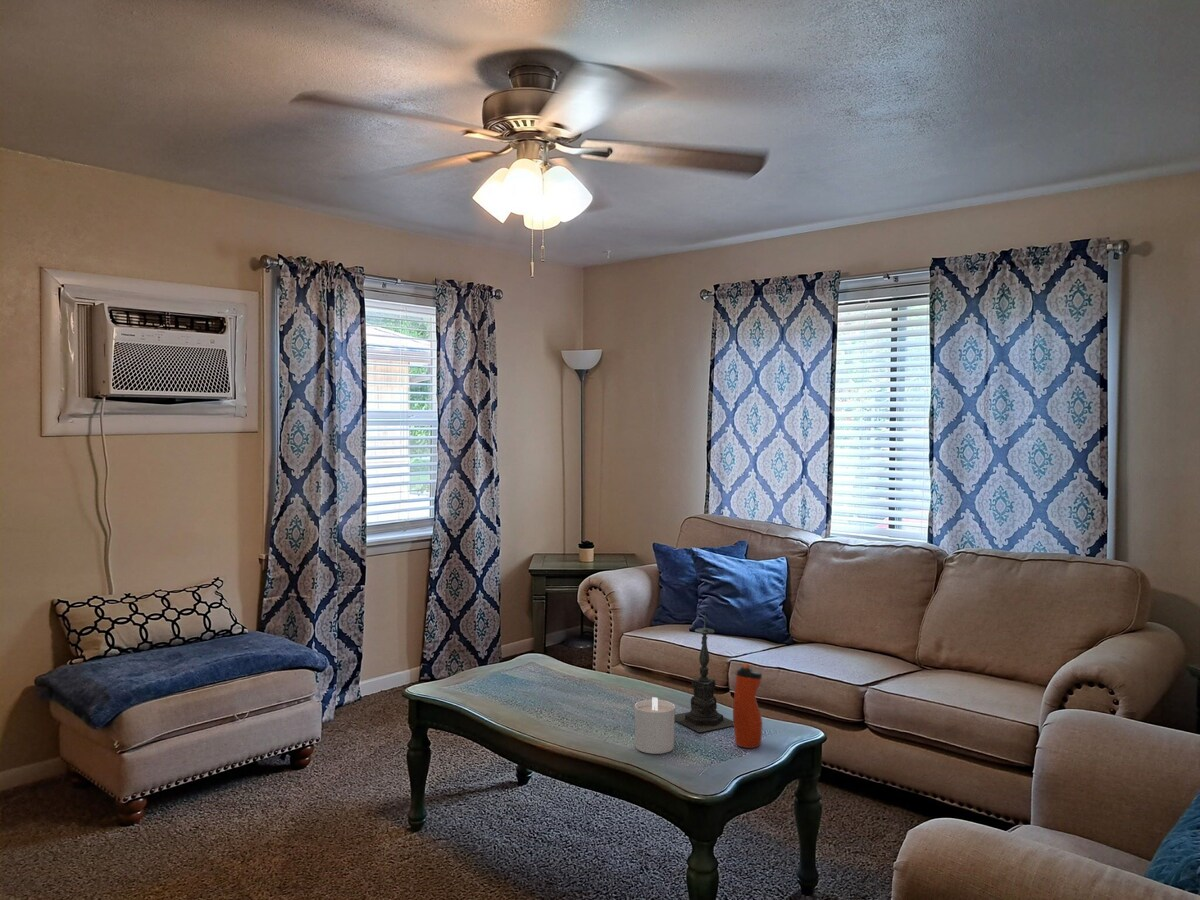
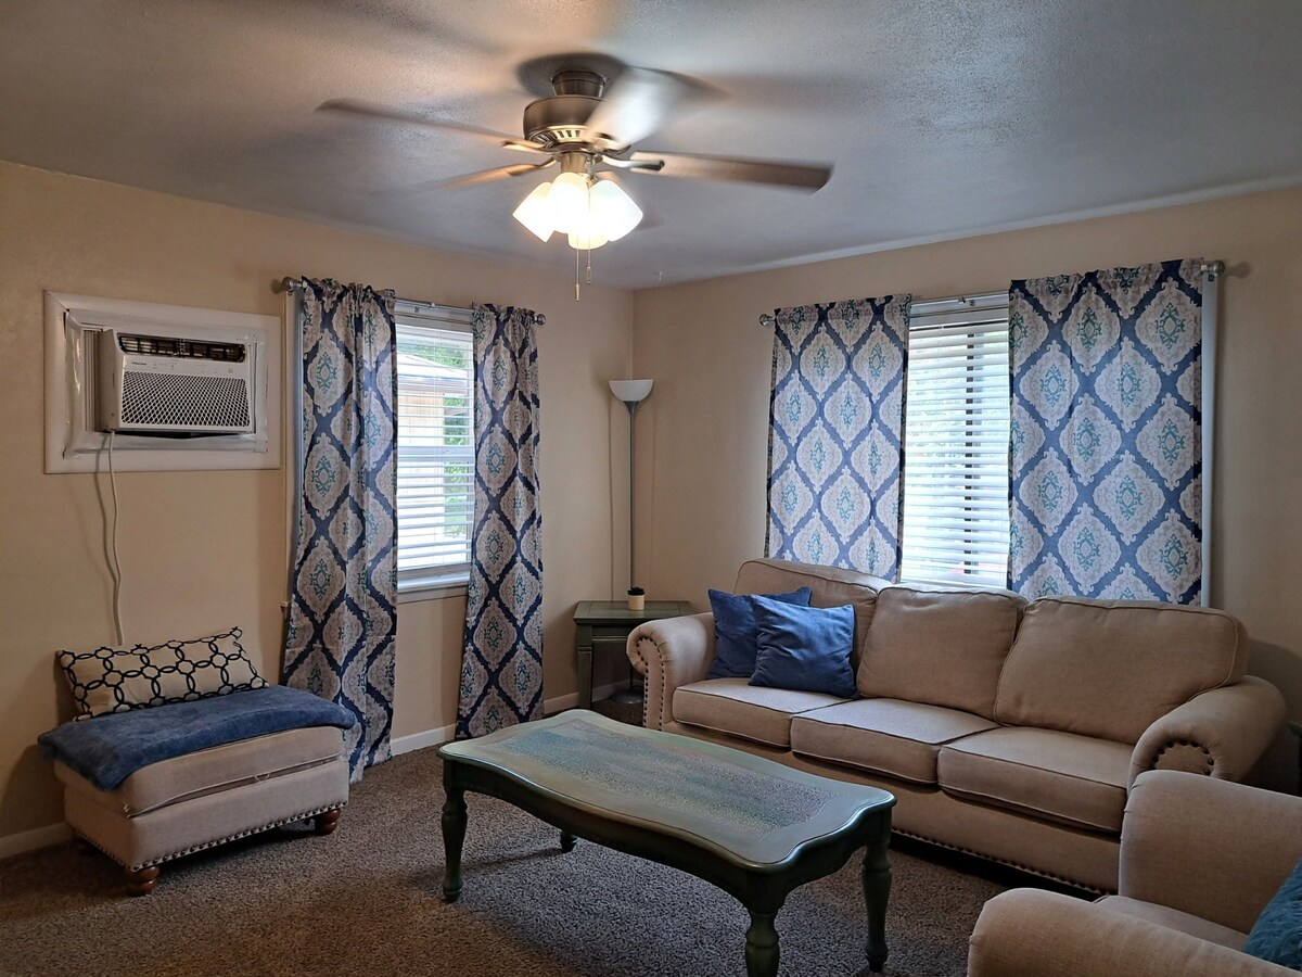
- candle (654, 722)
- candle holder (703, 667)
- water bottle (747, 703)
